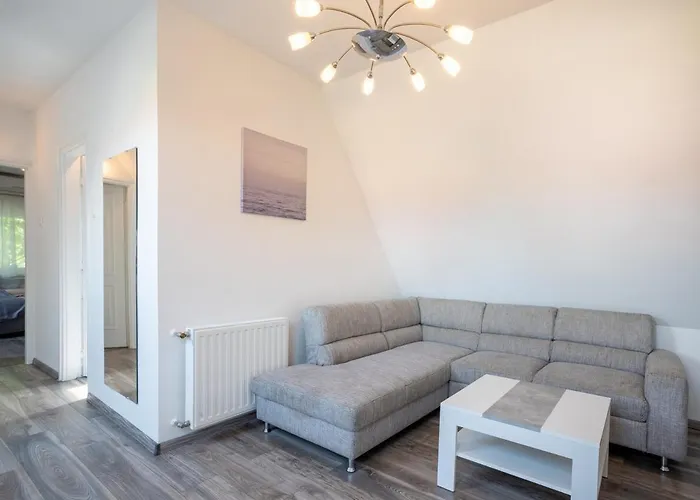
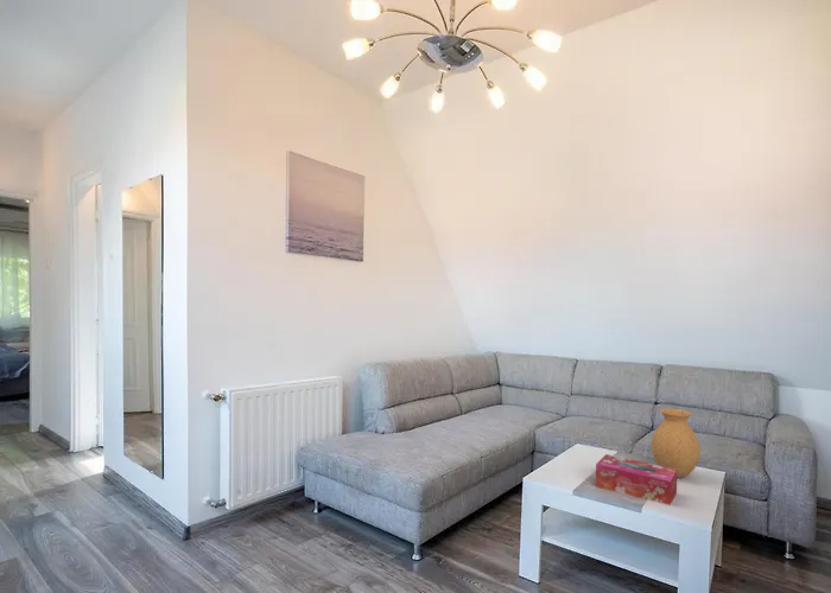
+ tissue box (635, 478)
+ vase (674, 442)
